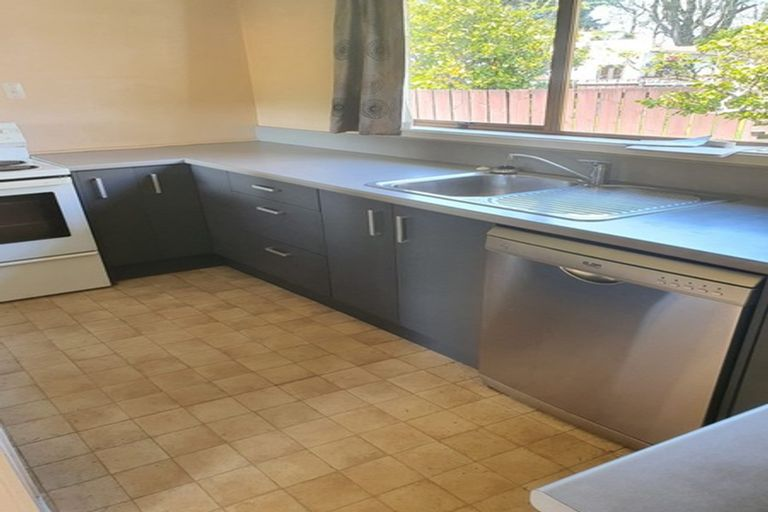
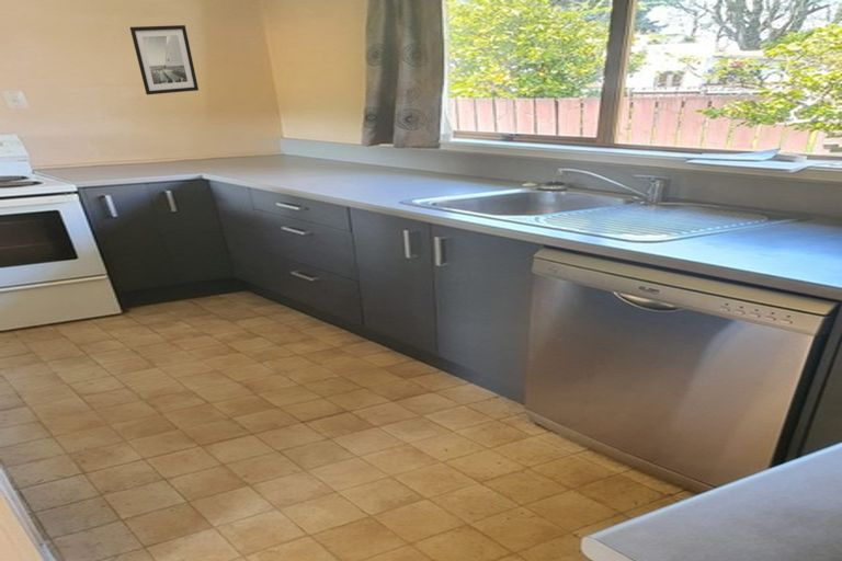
+ wall art (166, 59)
